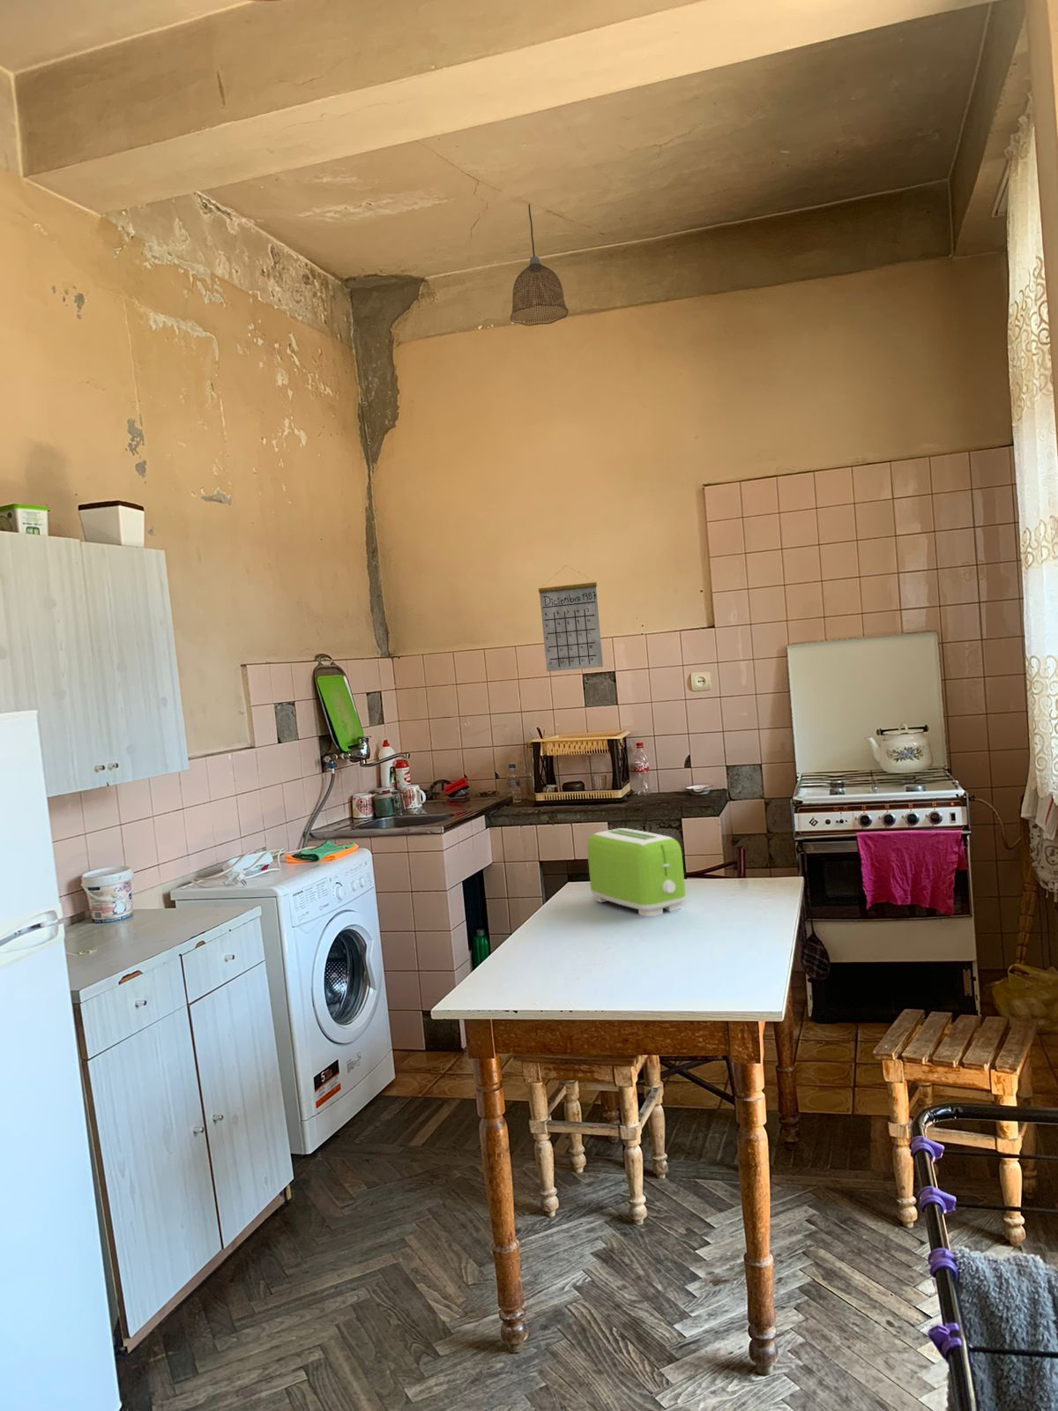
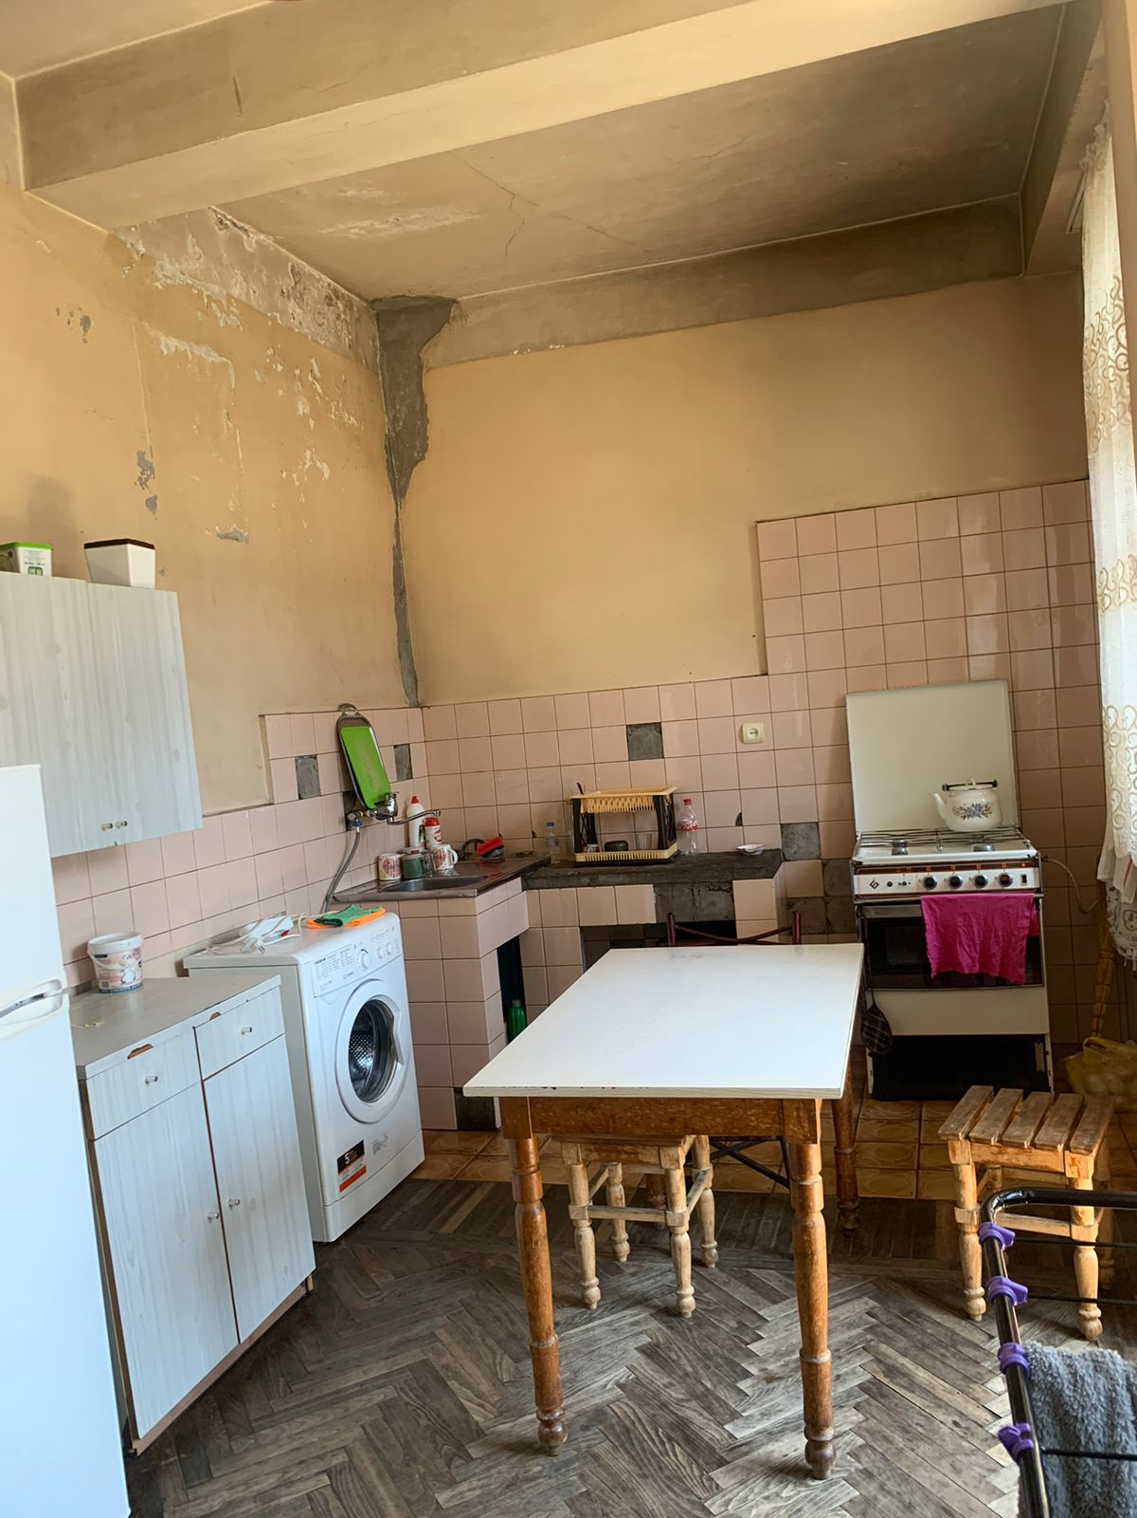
- toaster (633, 869)
- pendant lamp (535, 260)
- calendar (569, 618)
